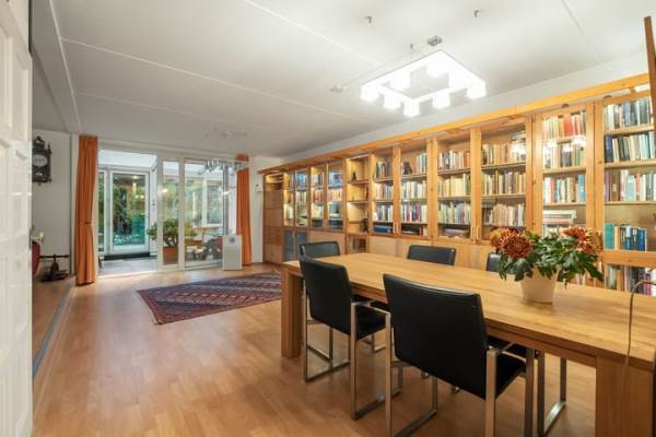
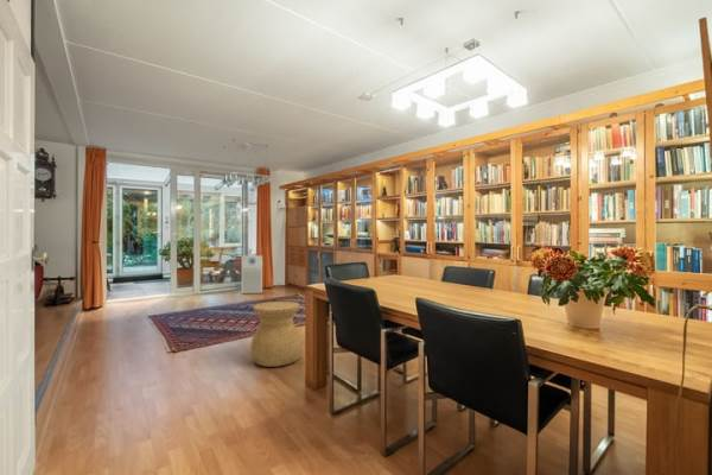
+ side table (276, 331)
